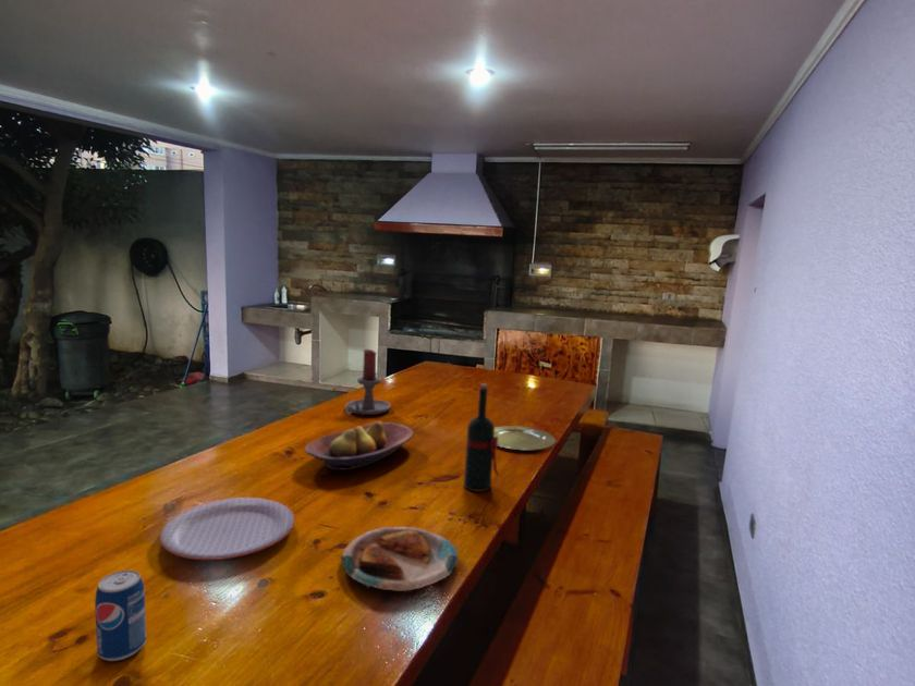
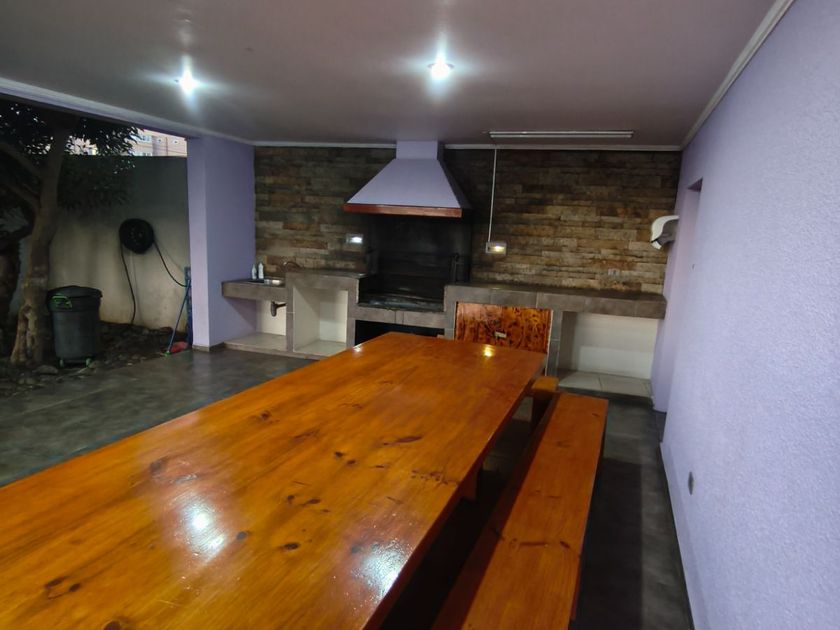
- candle holder (365, 380)
- wine bottle (484, 437)
- plate (518, 438)
- fruit bowl (362, 440)
- beverage can (121, 614)
- plate (399, 556)
- plate (230, 528)
